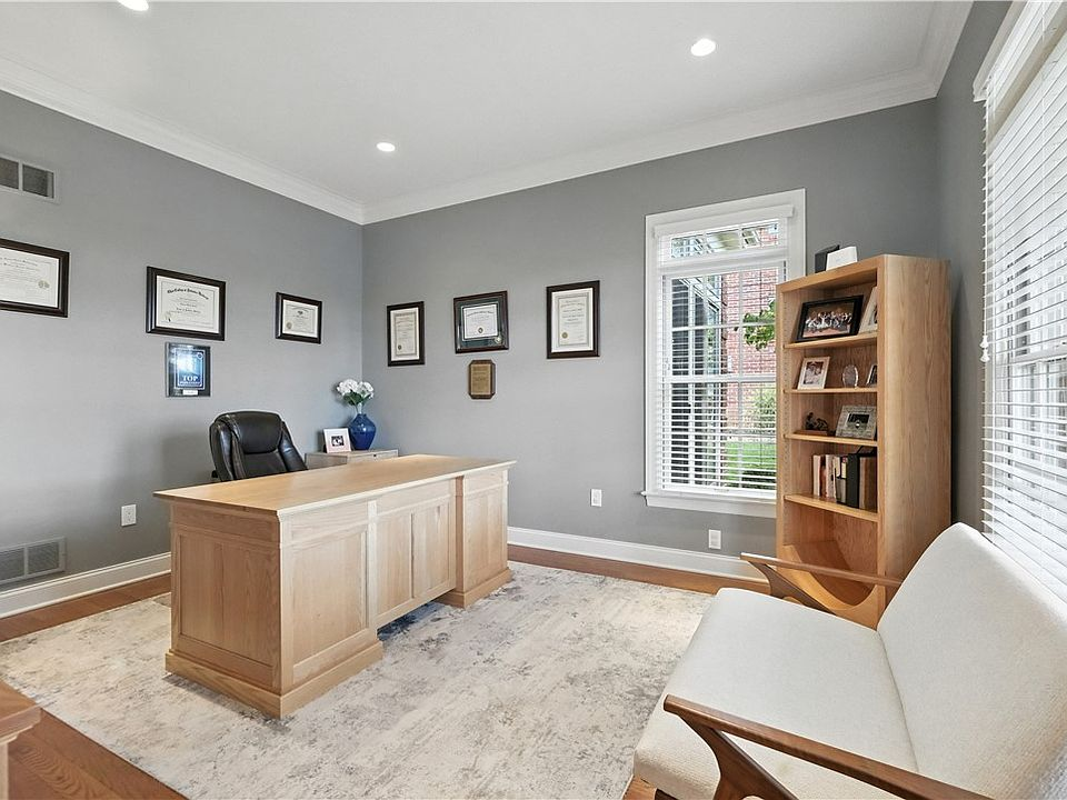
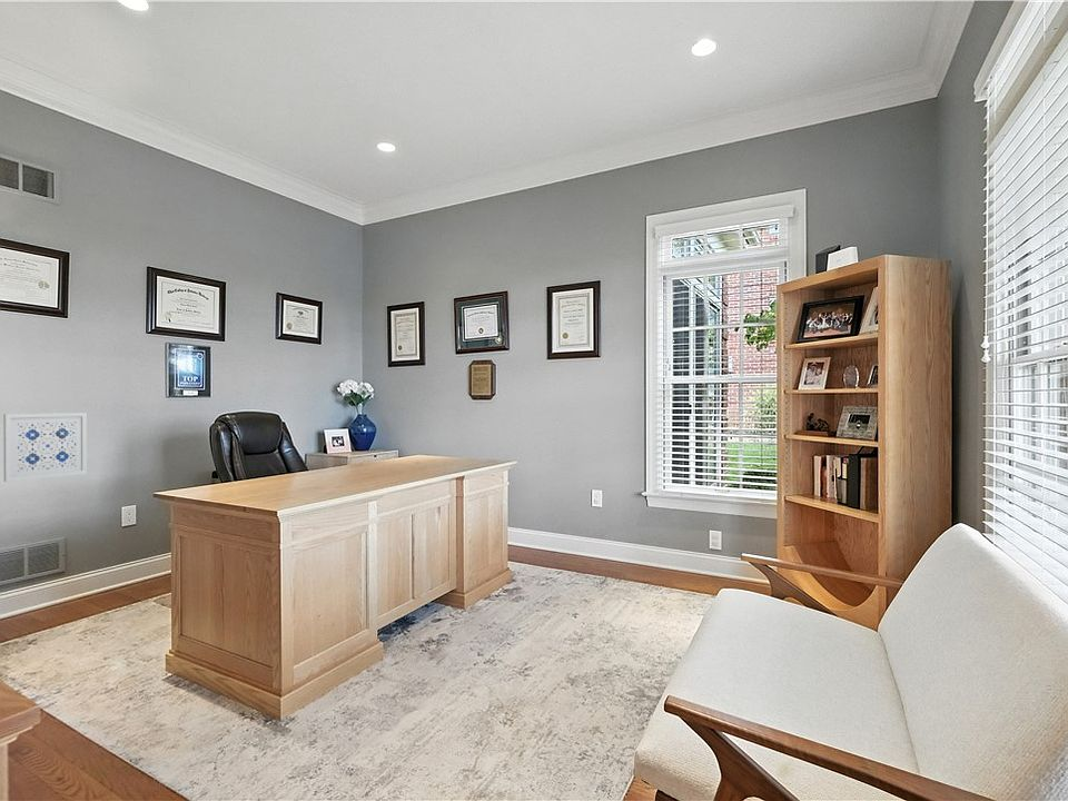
+ wall art (47, 445)
